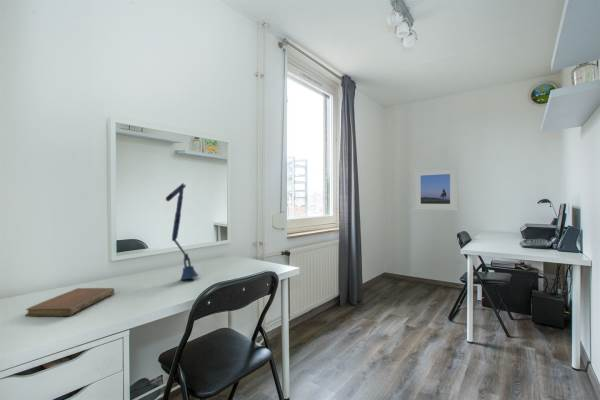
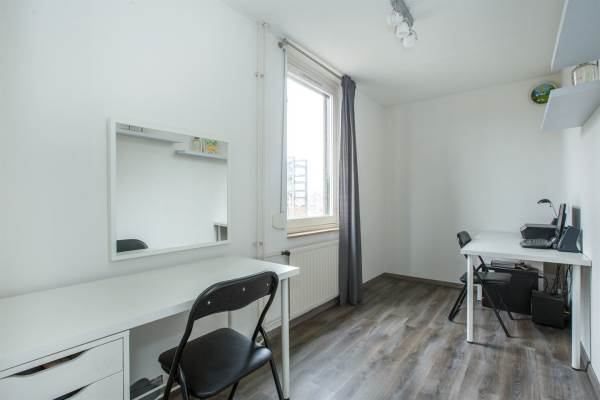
- desk lamp (176, 231)
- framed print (435, 189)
- notebook (74, 300)
